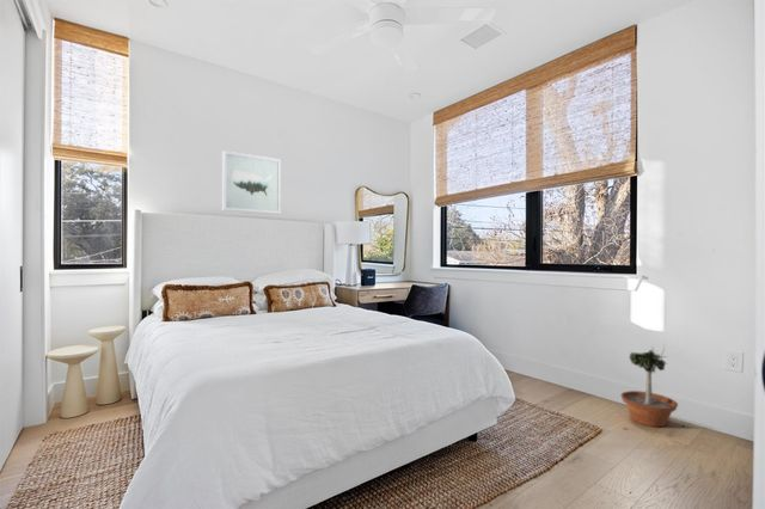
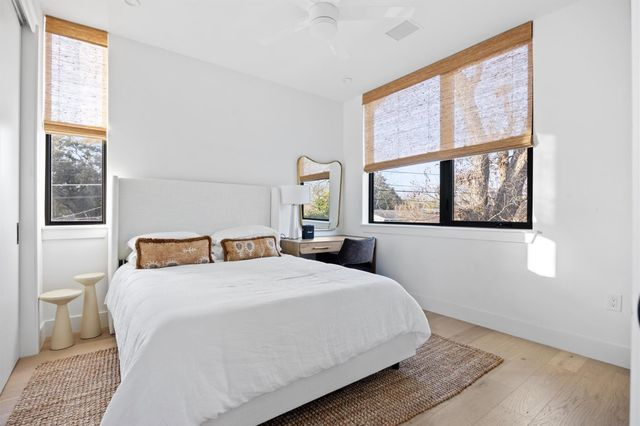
- potted tree (648, 381)
- wall art (252, 183)
